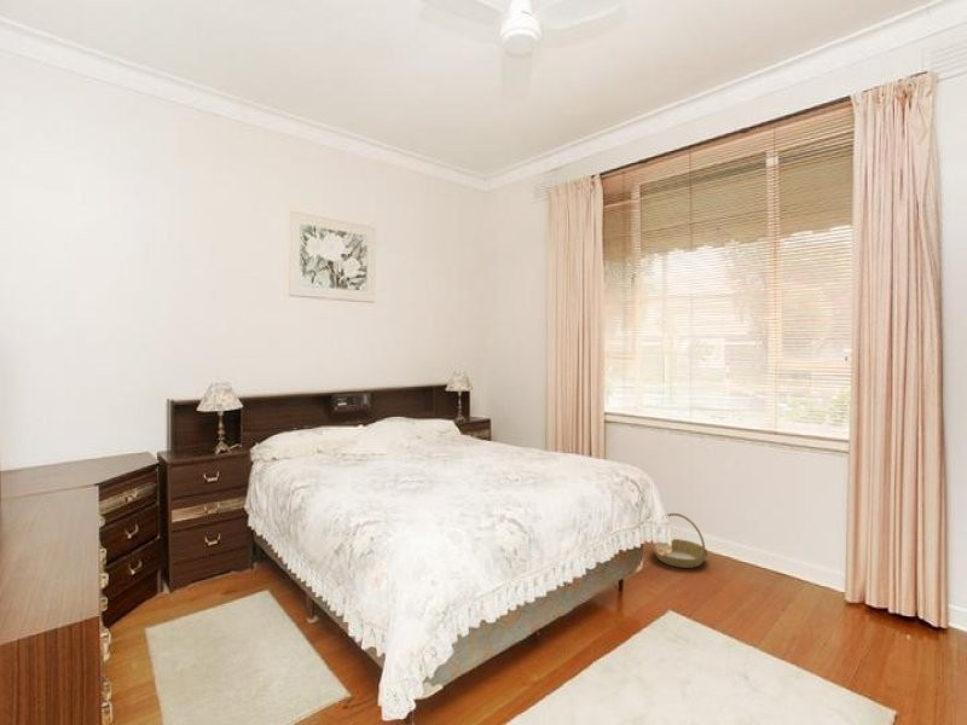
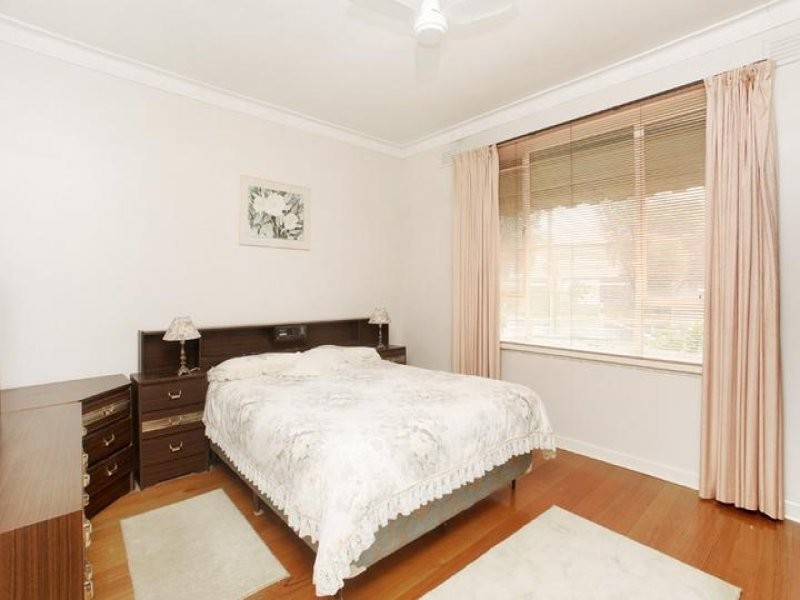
- basket (678, 539)
